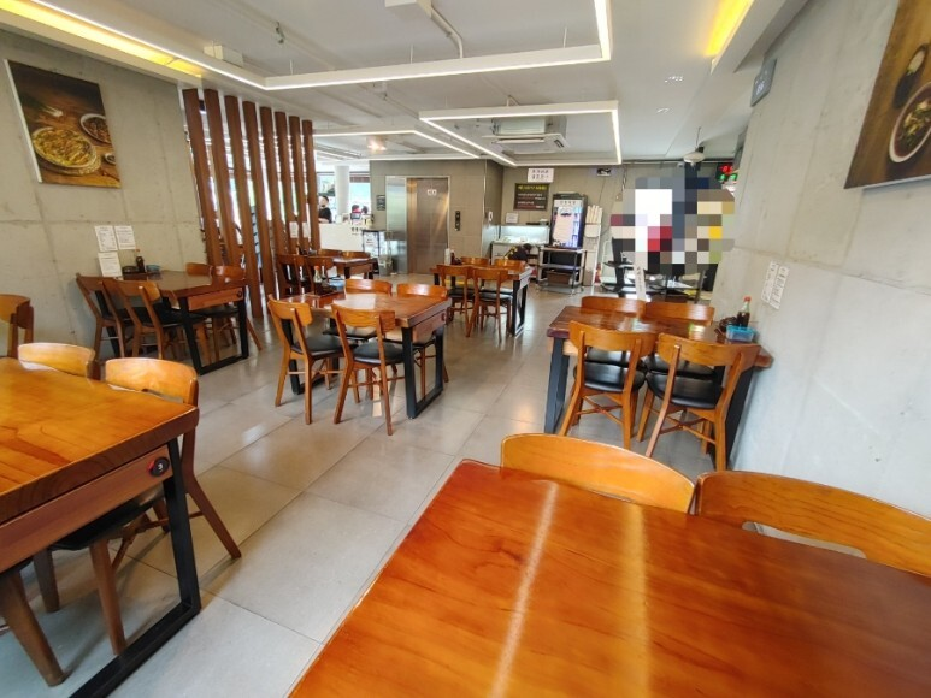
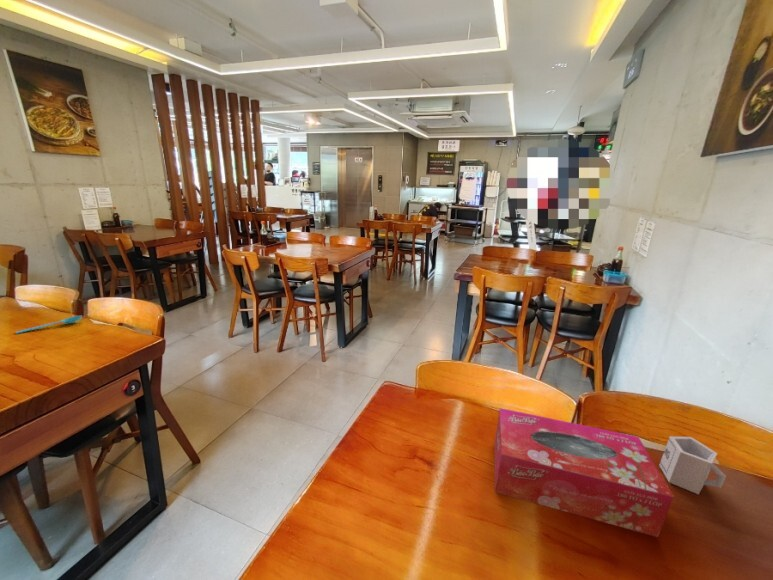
+ spoon (50, 324)
+ tissue box (568, 463)
+ cup (692, 465)
